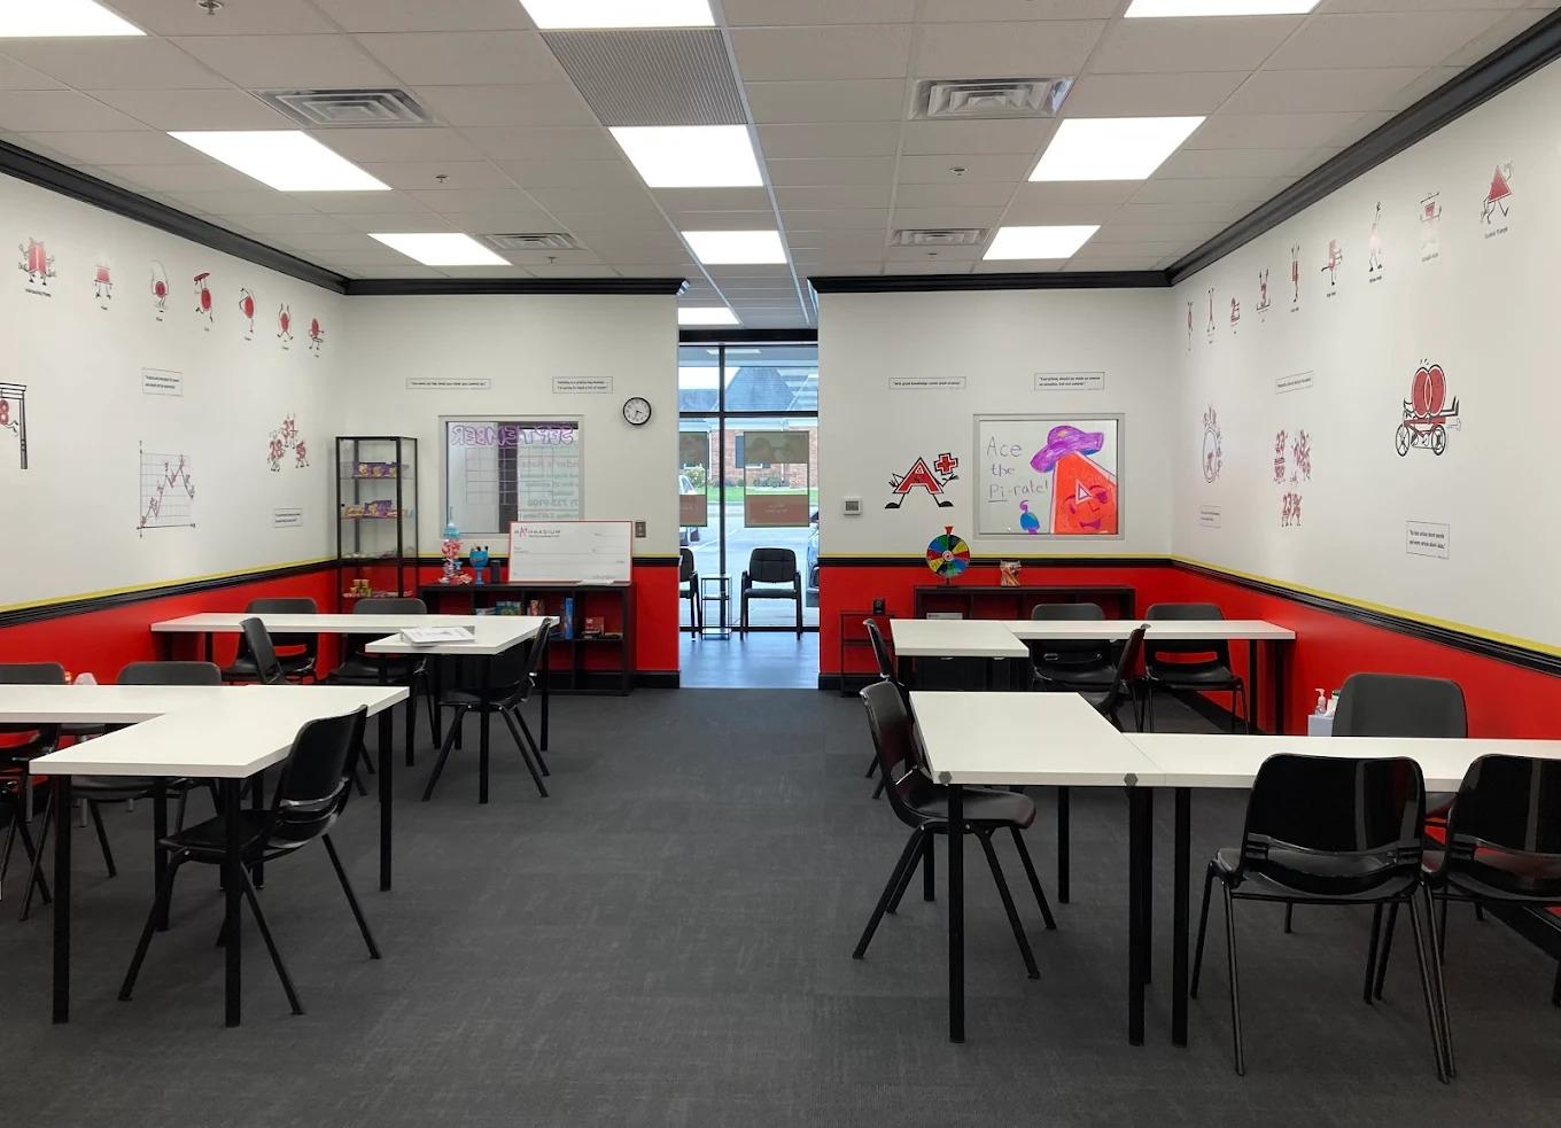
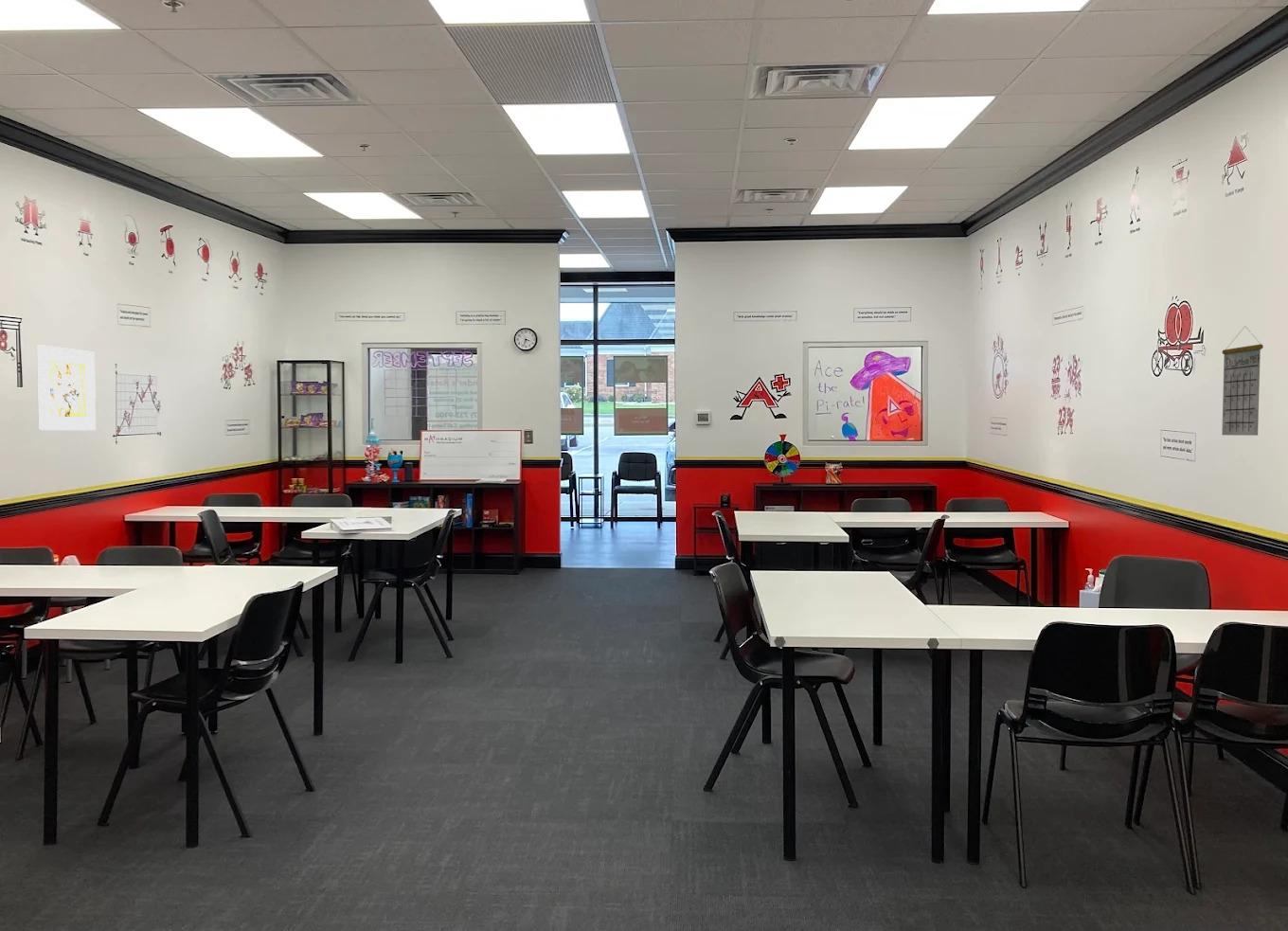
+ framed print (67, 389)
+ calendar (1241, 380)
